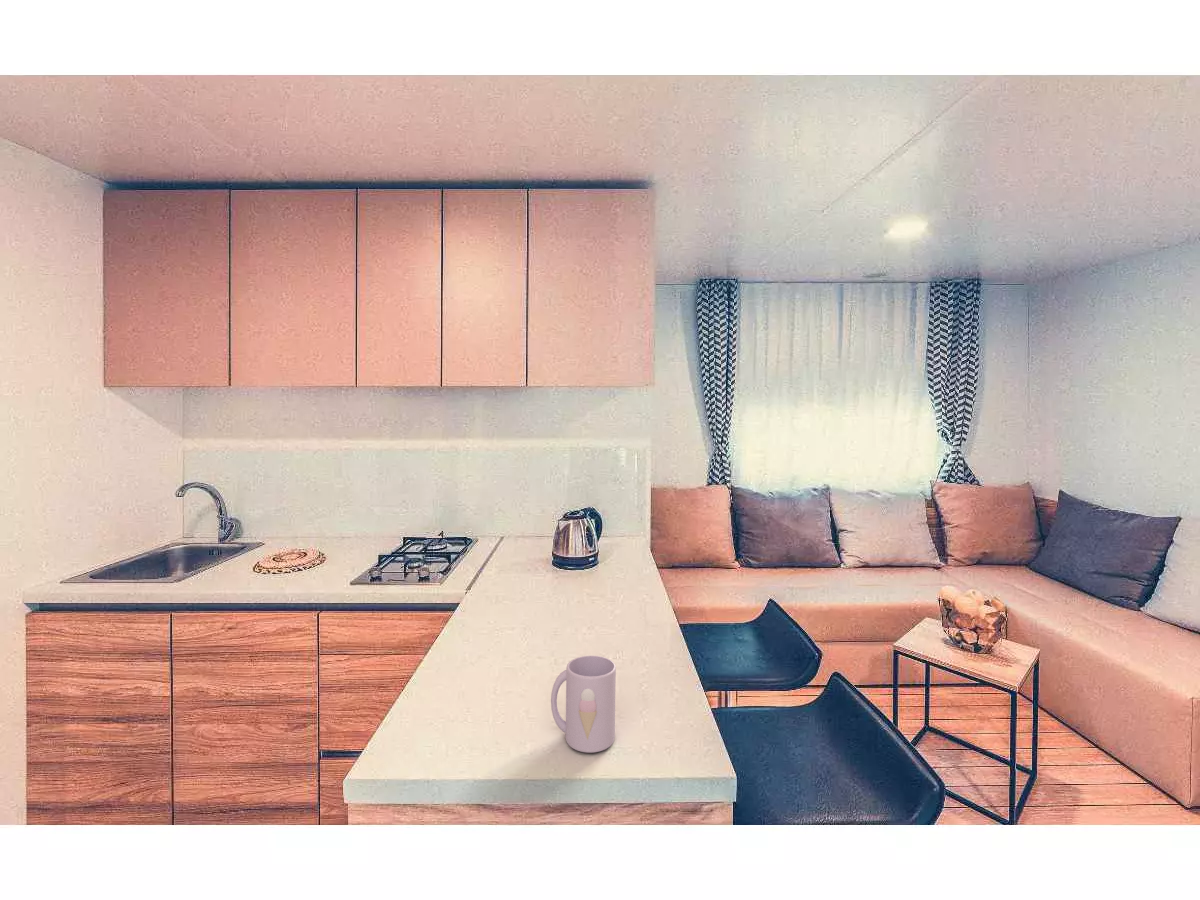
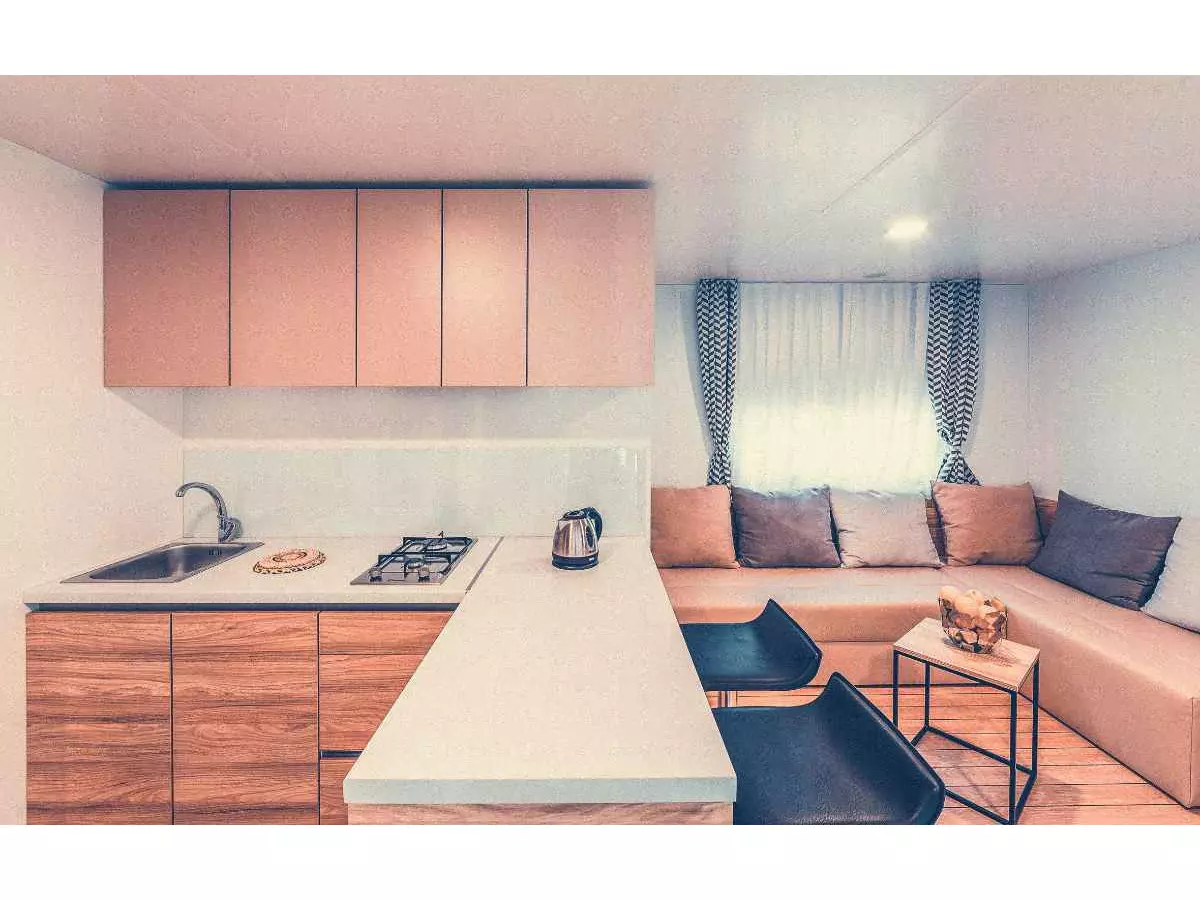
- mug (582, 701)
